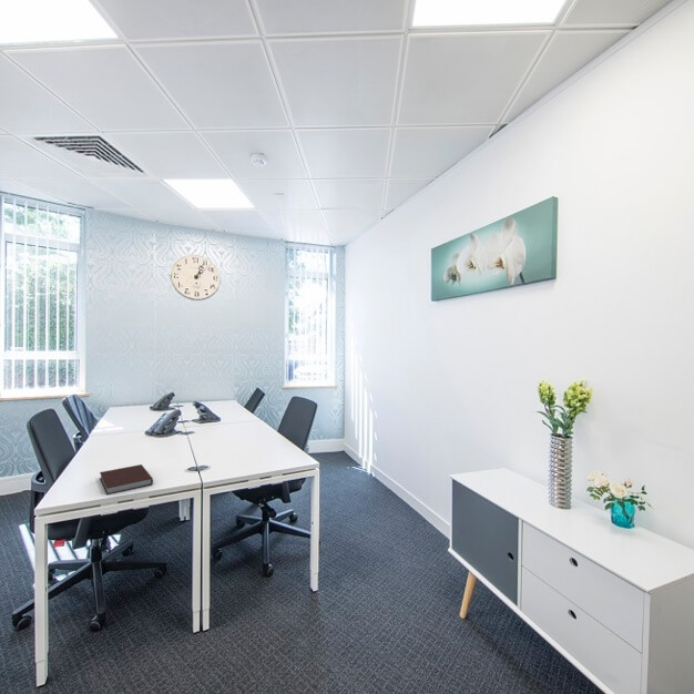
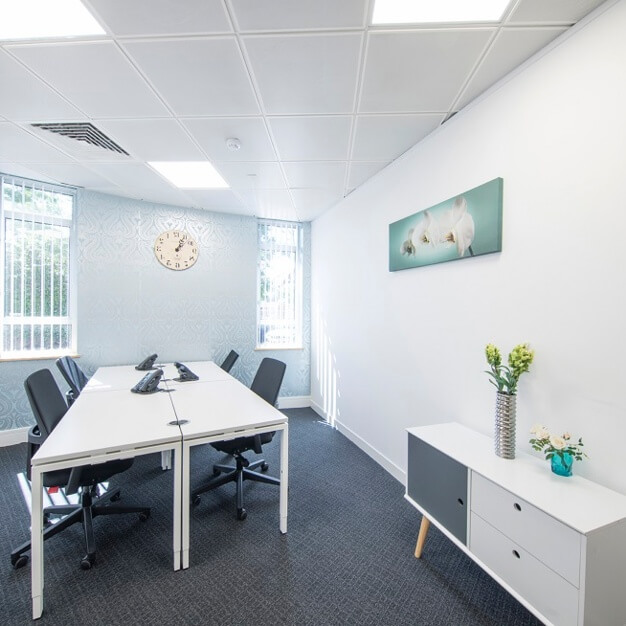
- notebook (125, 478)
